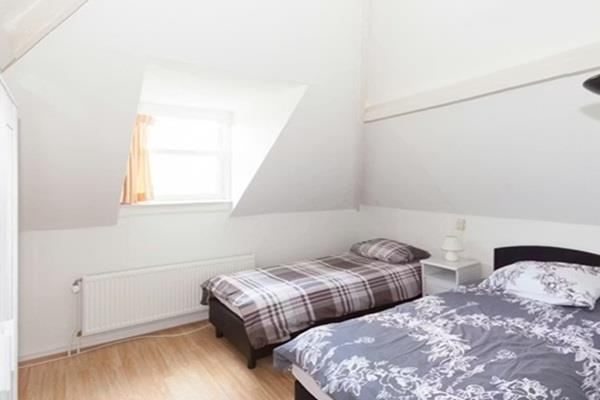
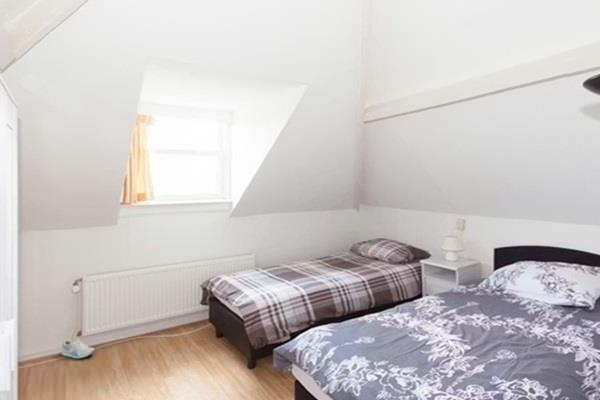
+ sneaker (78, 348)
